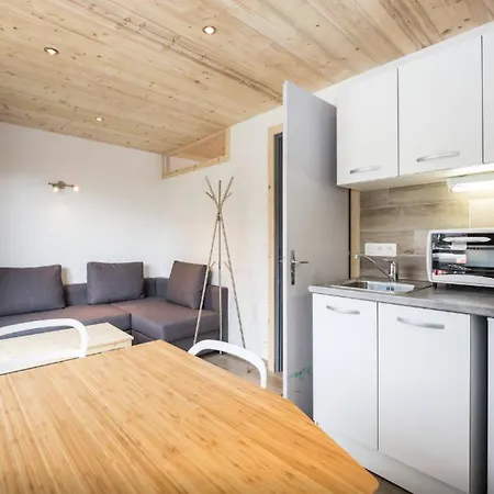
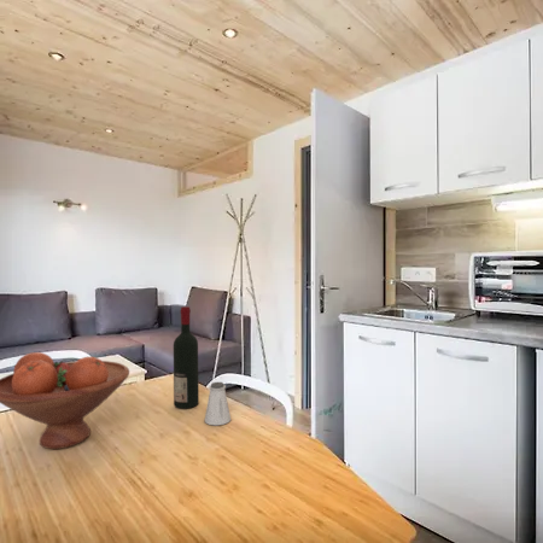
+ alcohol (186, 355)
+ fruit bowl (64, 395)
+ saltshaker (217, 401)
